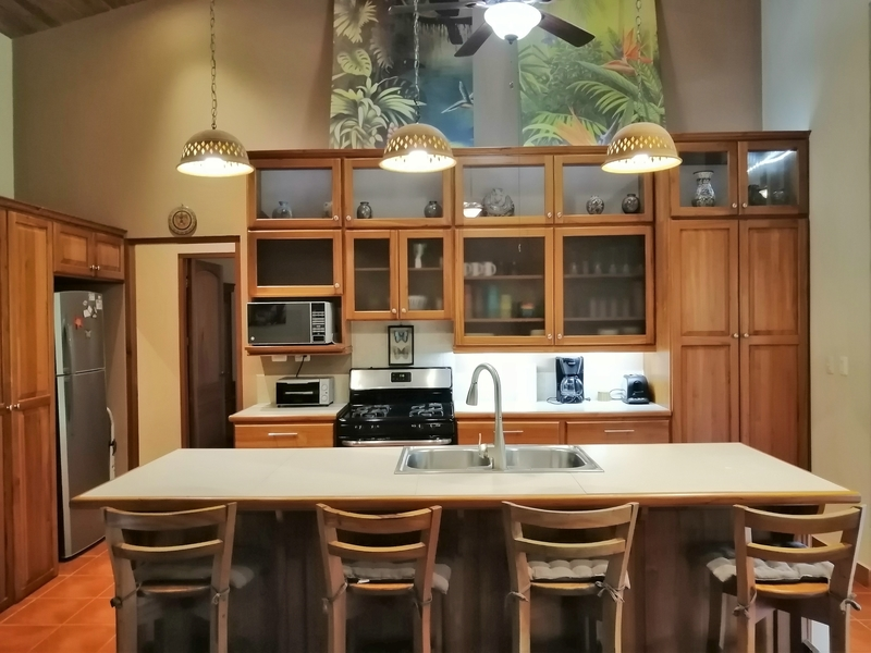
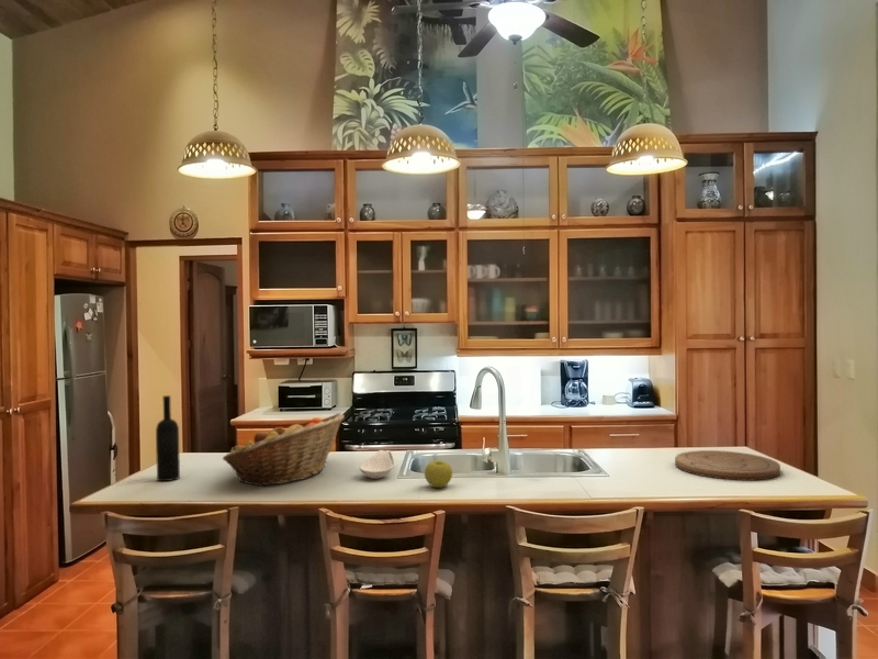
+ spoon rest (380, 462)
+ fruit basket (288, 445)
+ apple (438, 473)
+ cutting board (725, 463)
+ wine bottle (167, 437)
